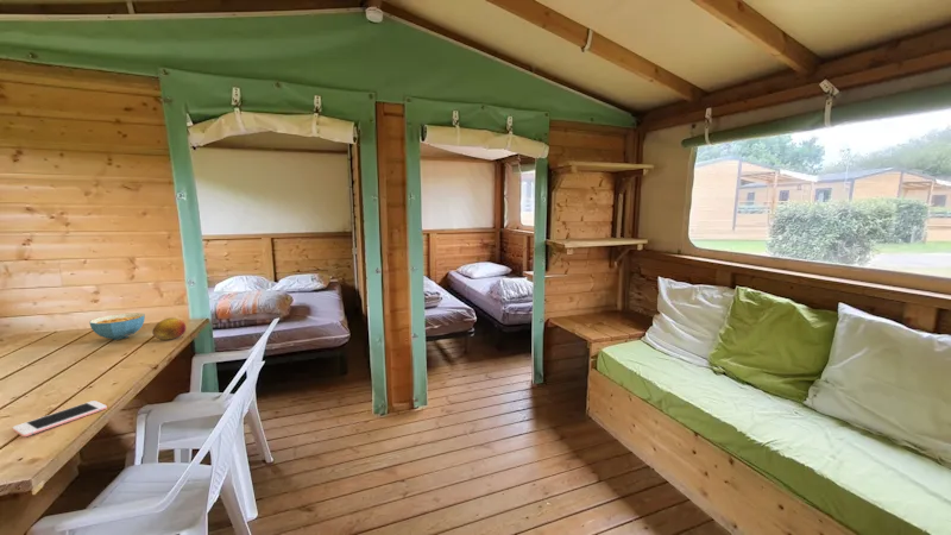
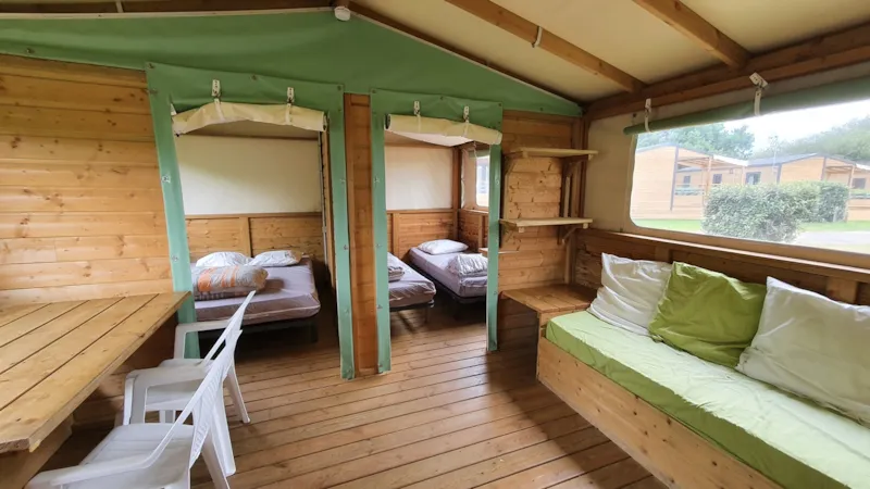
- cereal bowl (119, 327)
- fruit (169, 328)
- cell phone (62, 417)
